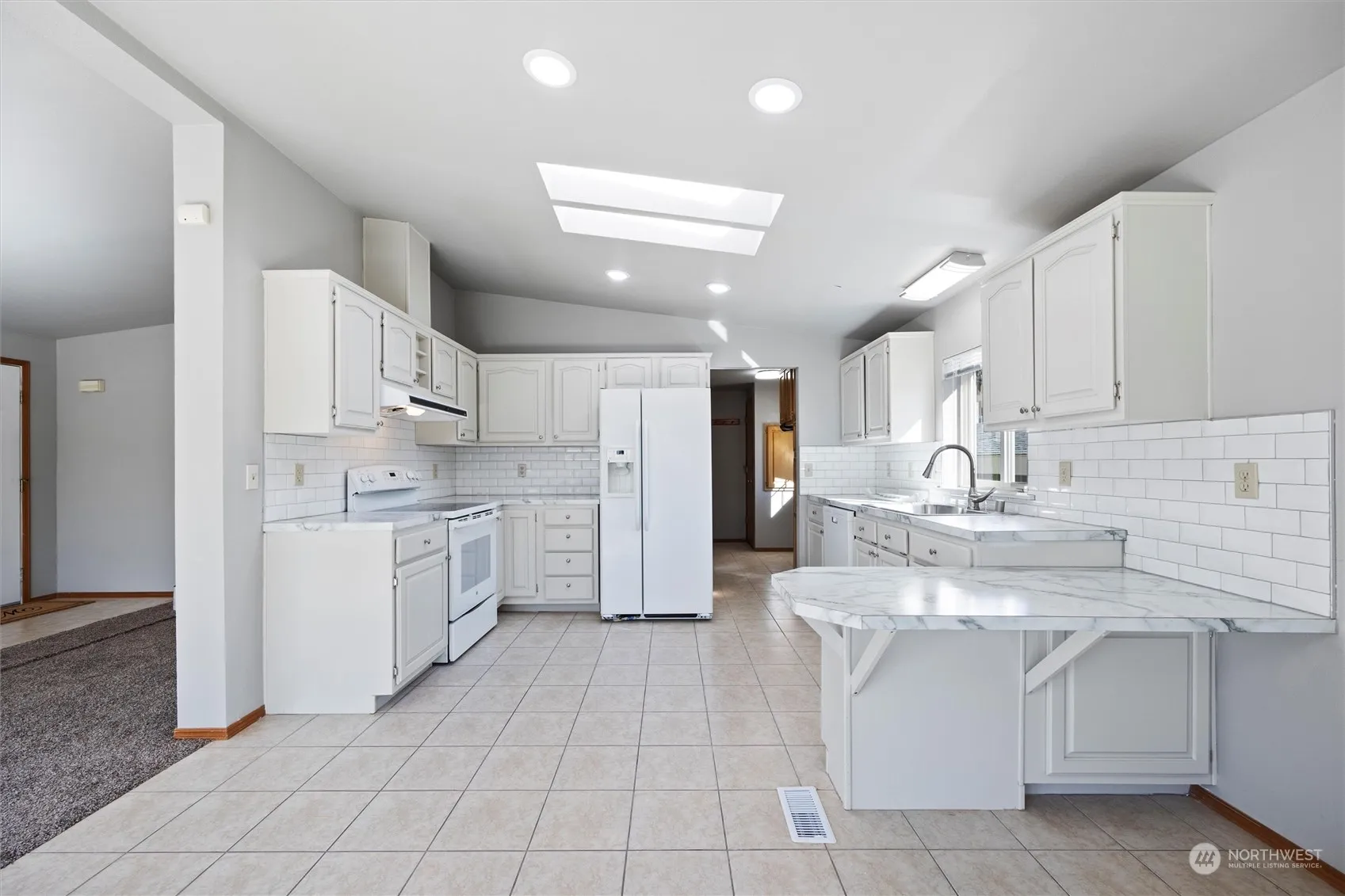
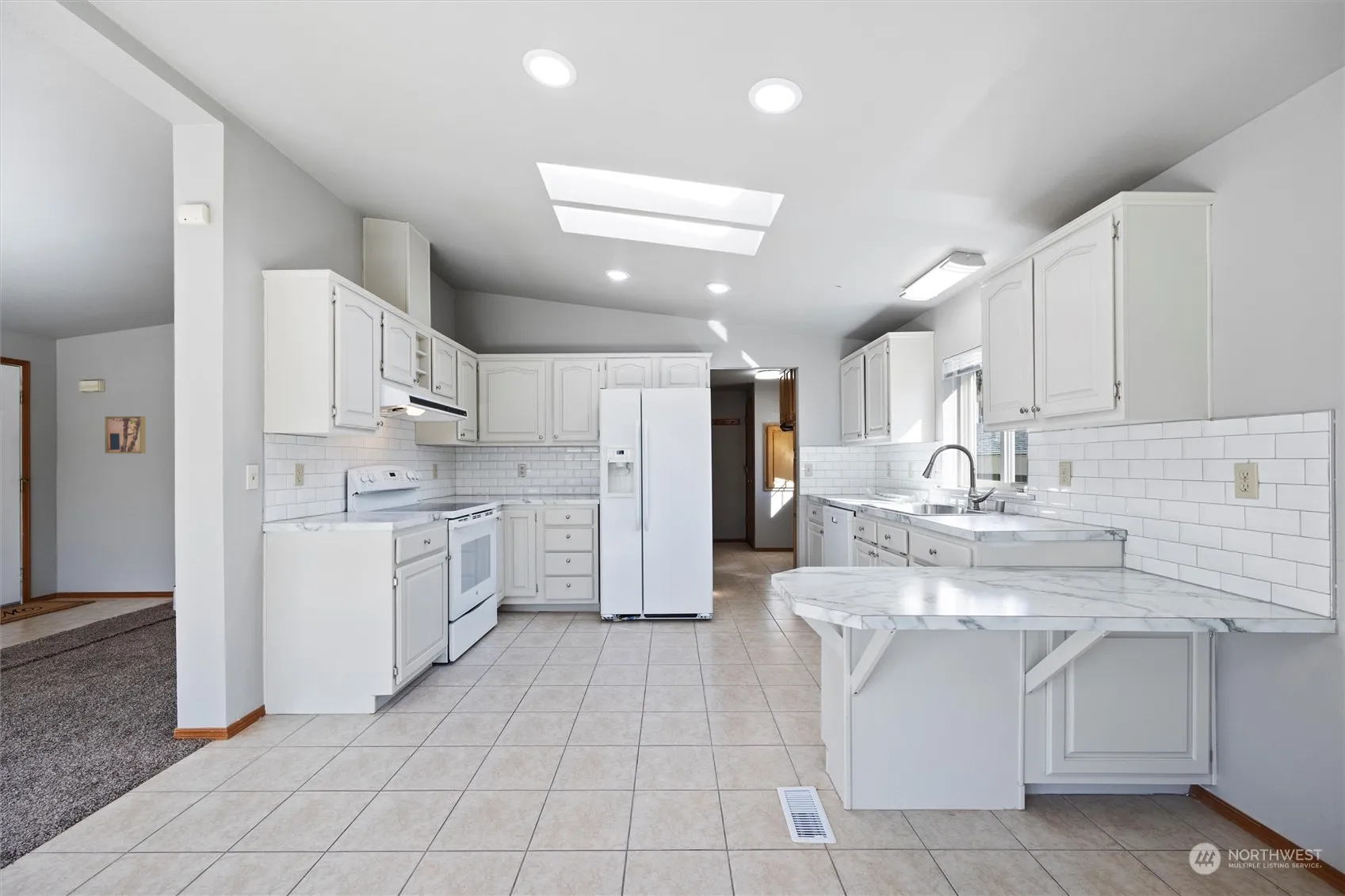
+ wall art (125, 435)
